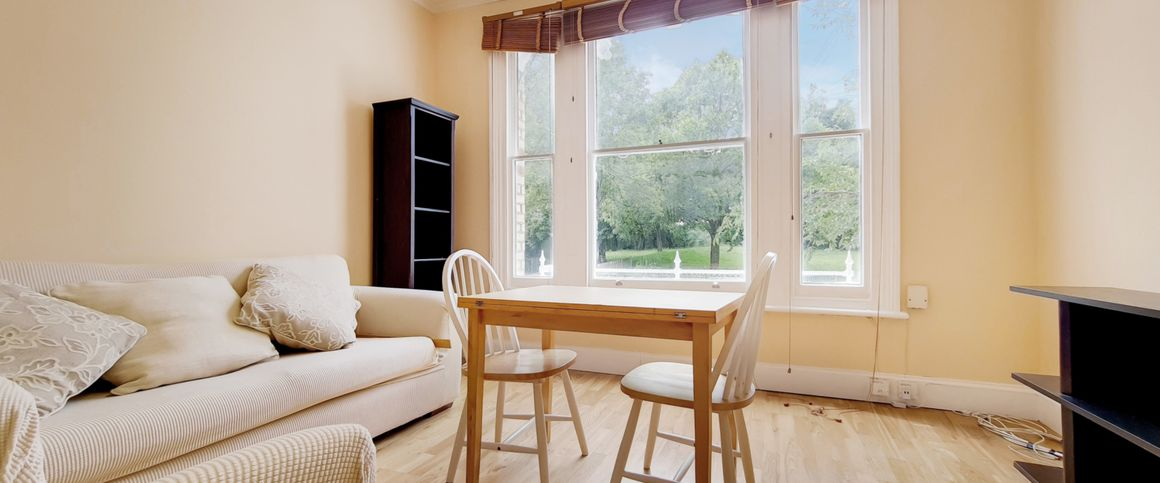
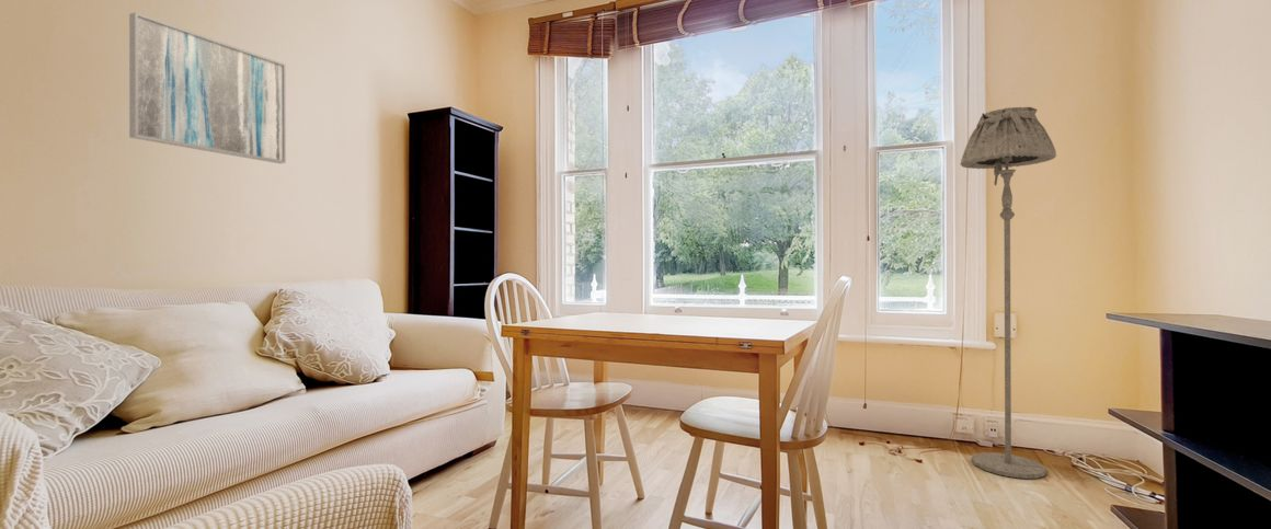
+ floor lamp (1006, 289)
+ wall art (216, 96)
